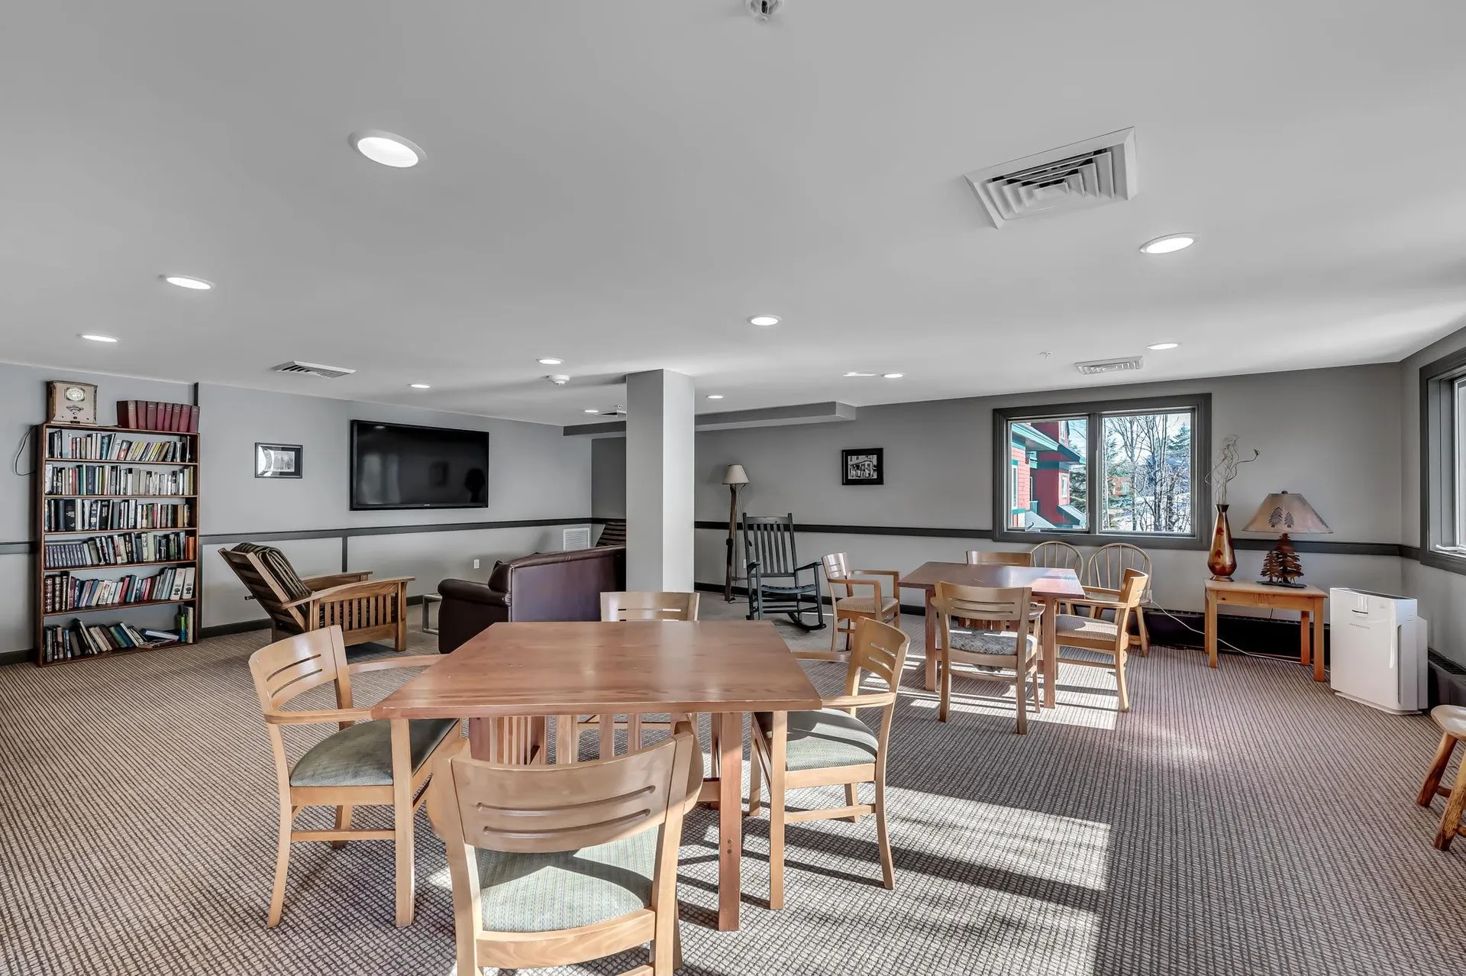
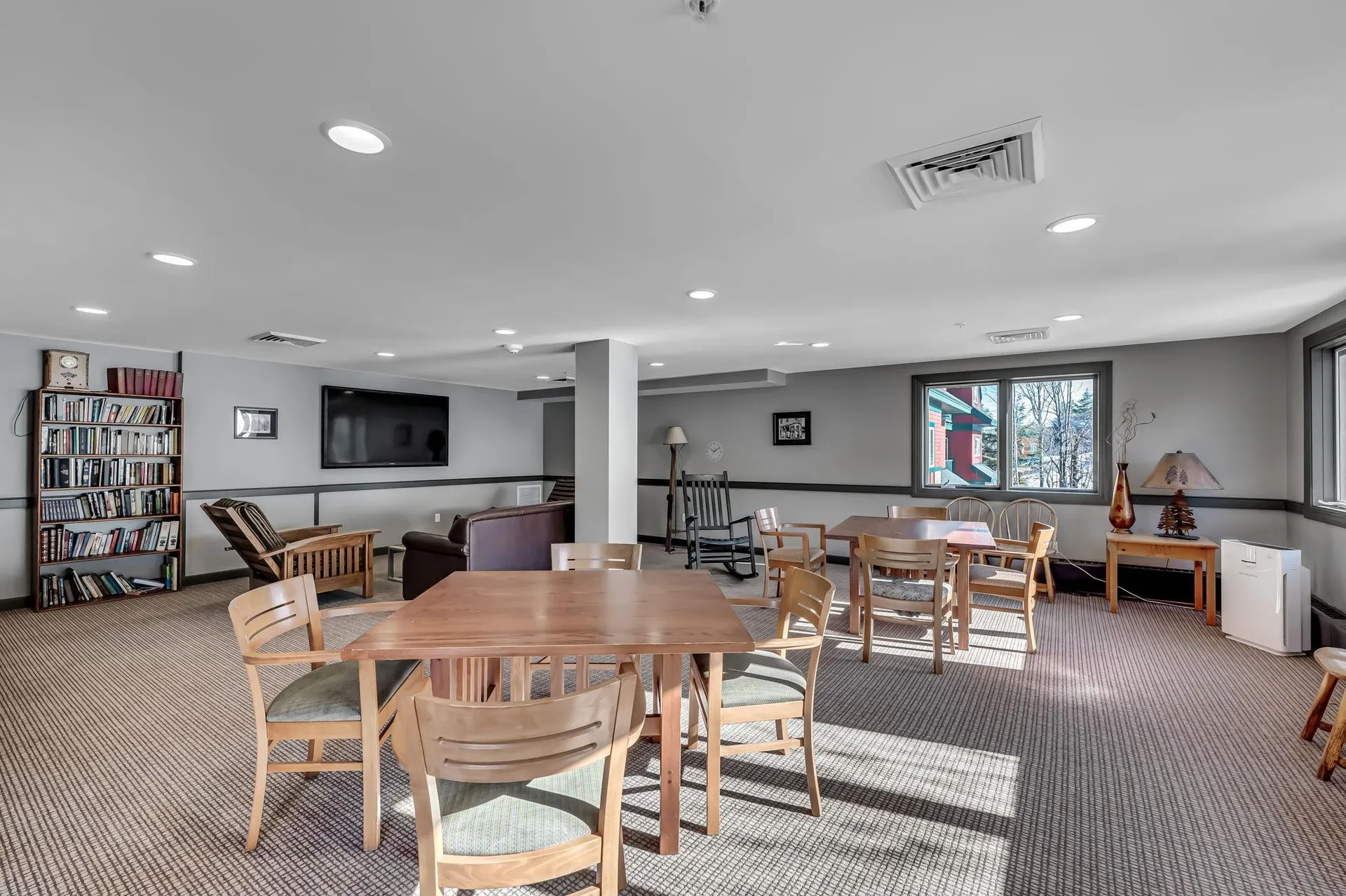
+ wall clock (714, 452)
